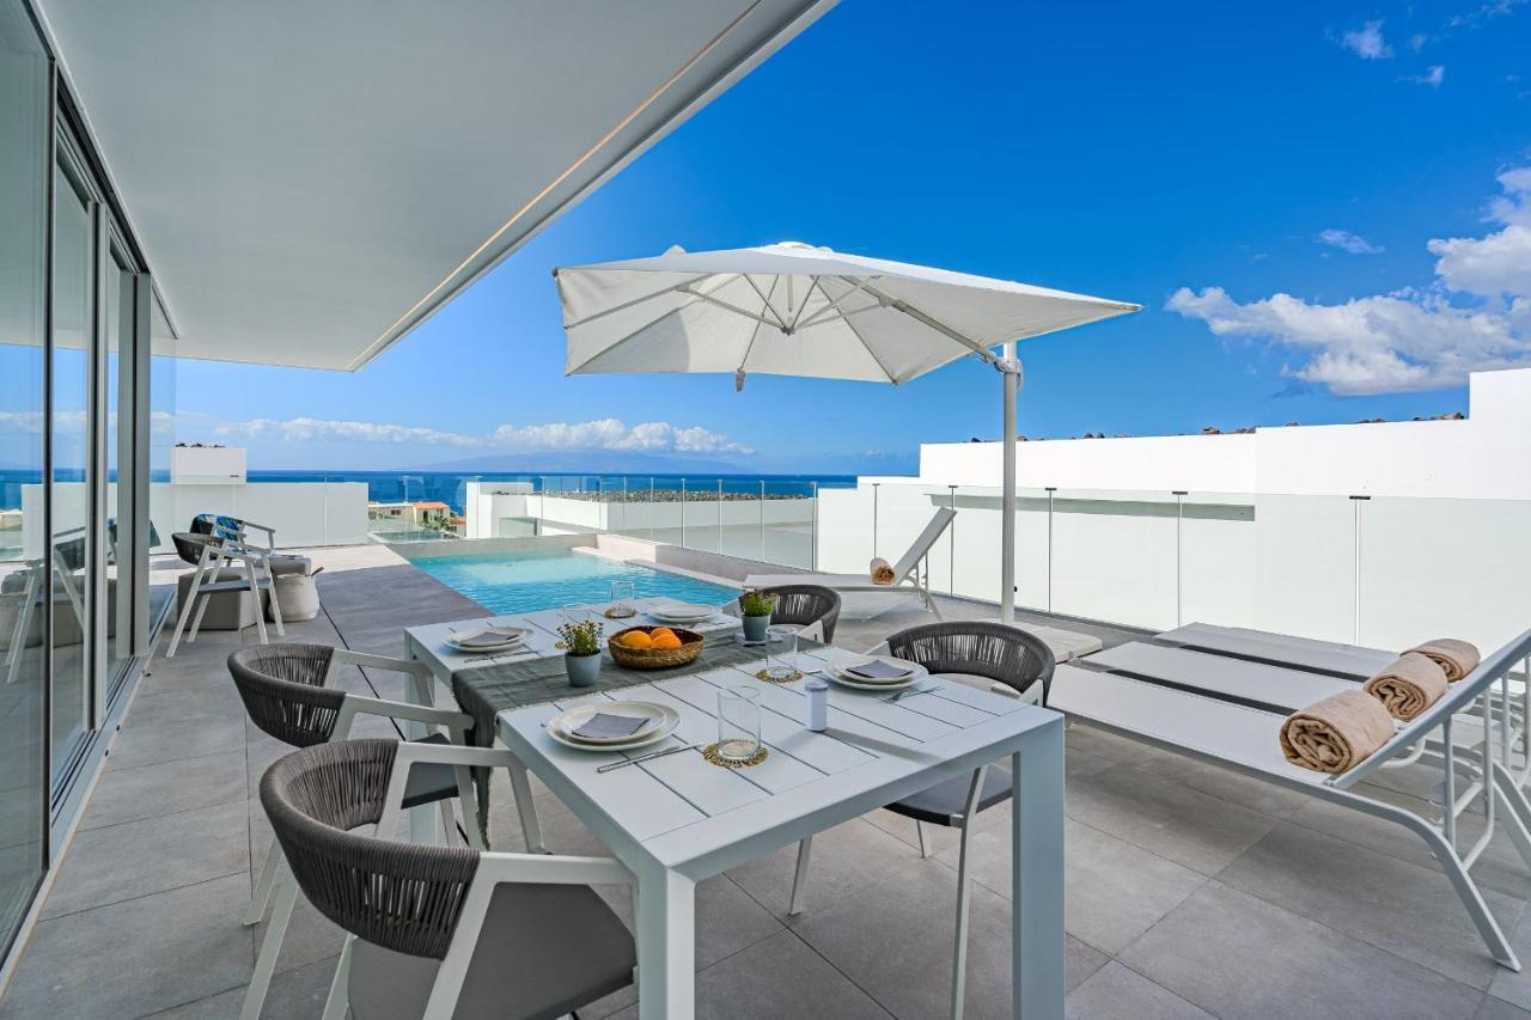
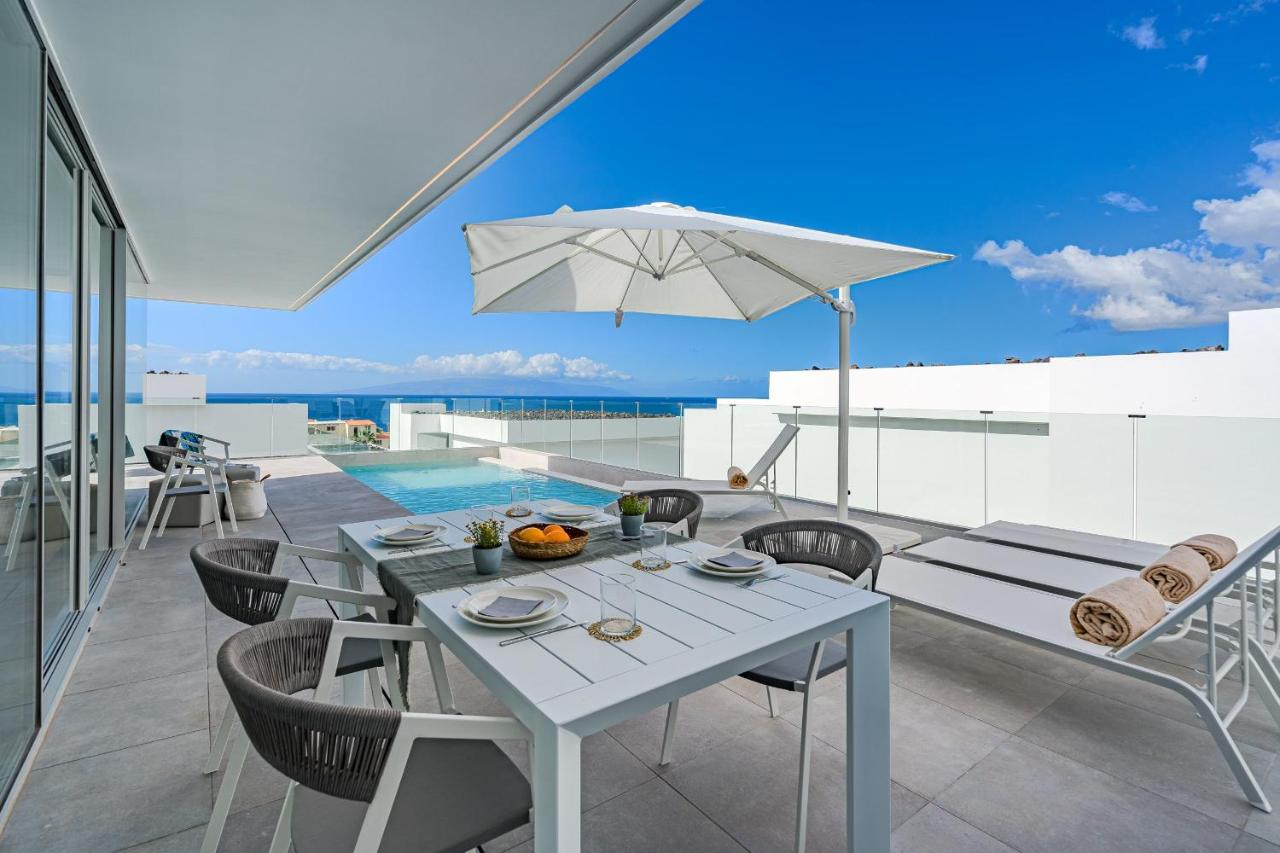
- salt shaker (816, 706)
